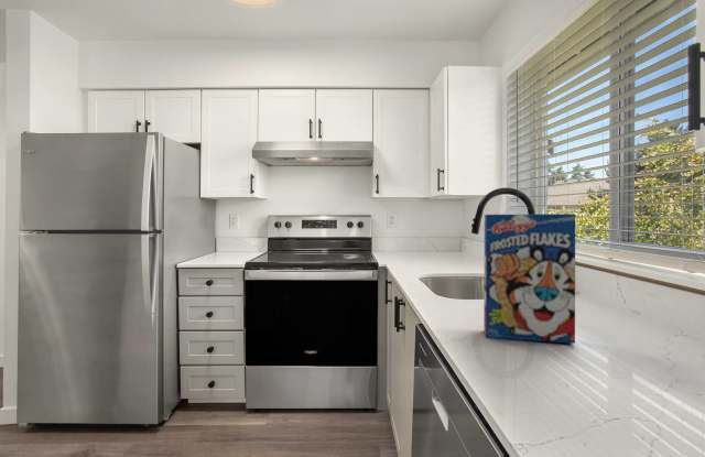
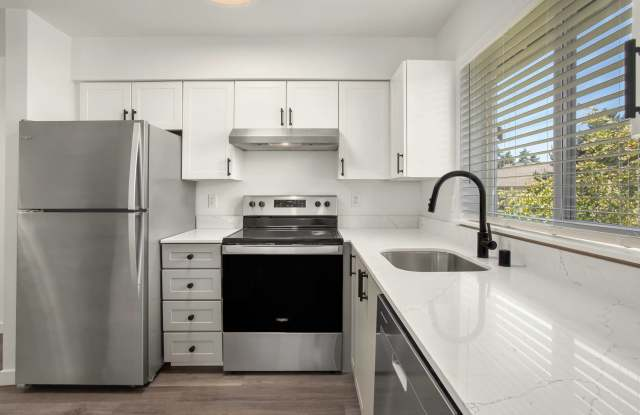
- cereal box (527, 275)
